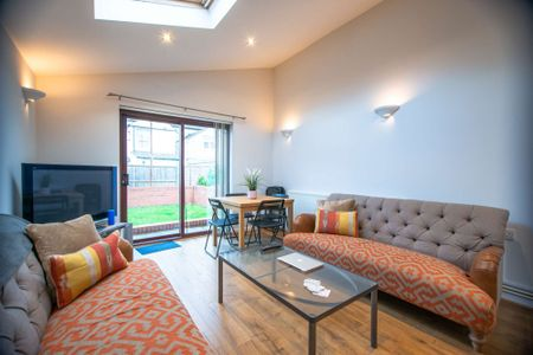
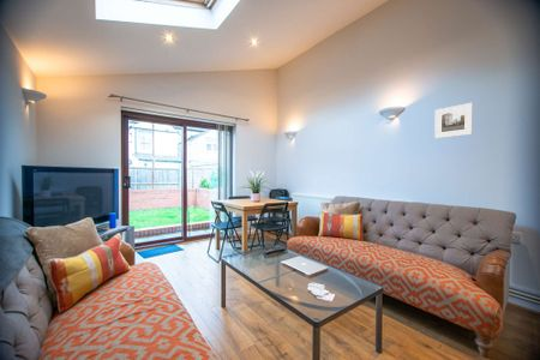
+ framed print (452, 121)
